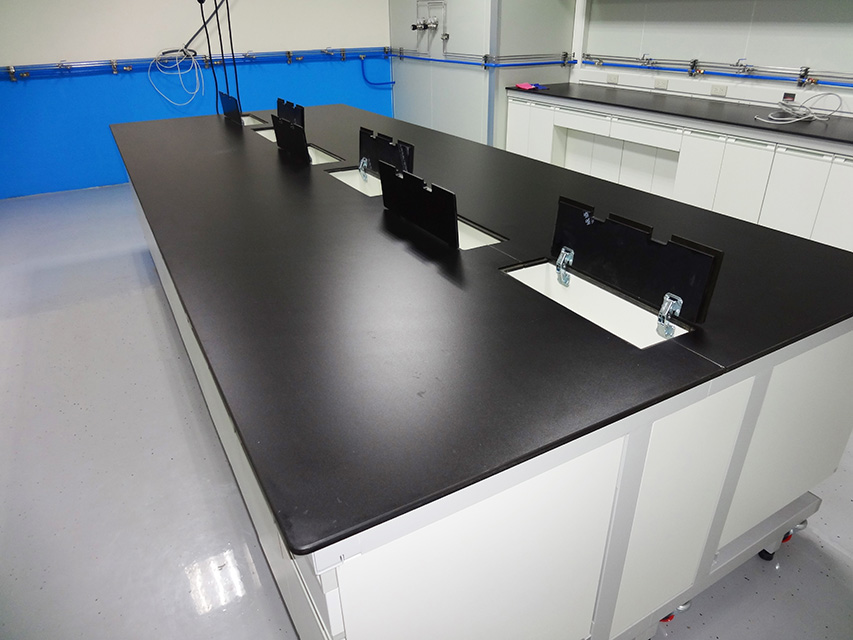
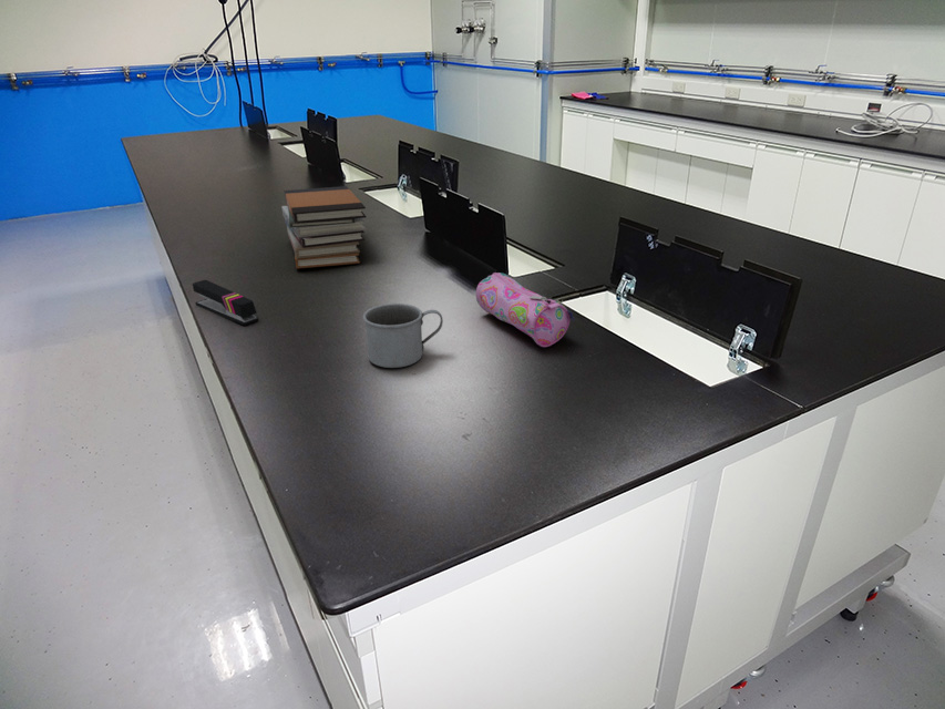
+ stapler (224, 300)
+ book stack (322, 225)
+ mug (399, 333)
+ pencil case (522, 306)
